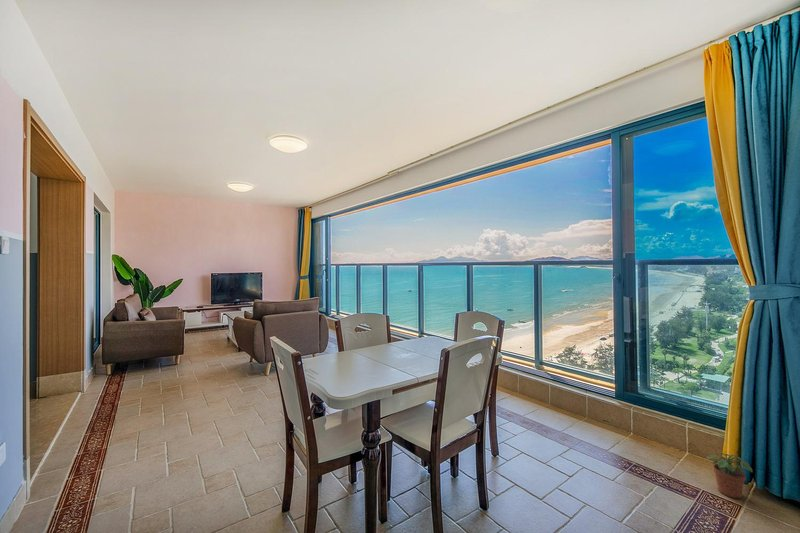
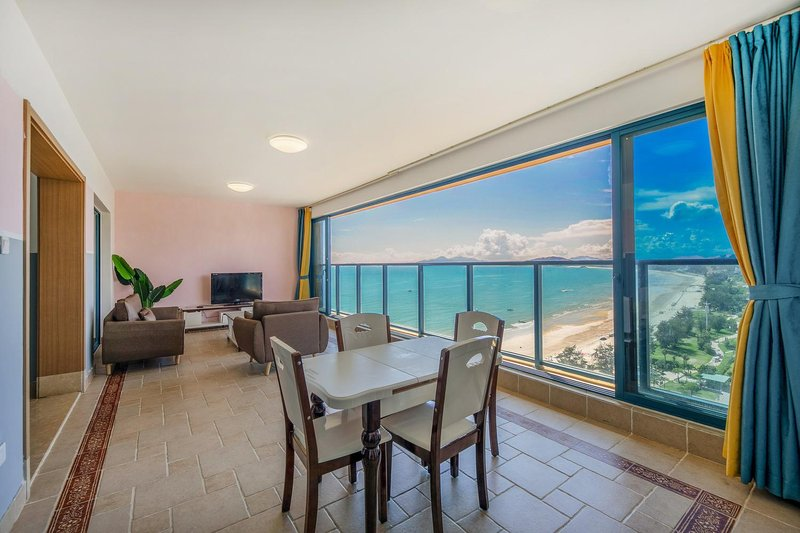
- potted plant (729, 475)
